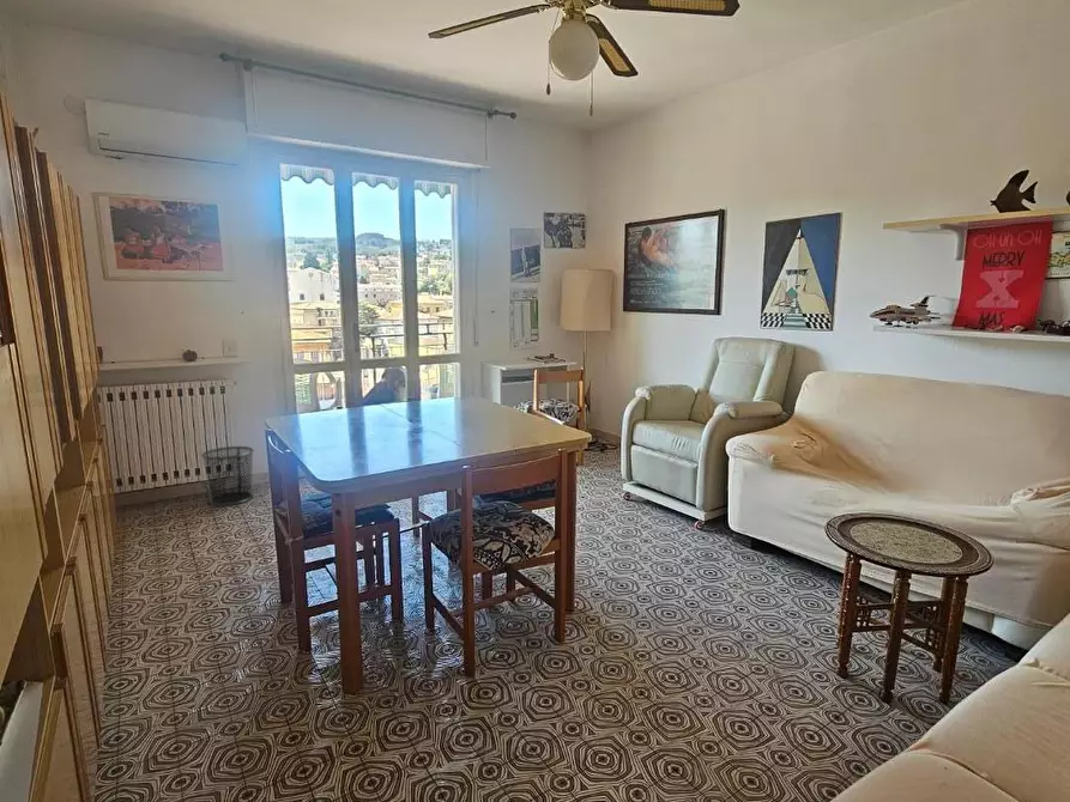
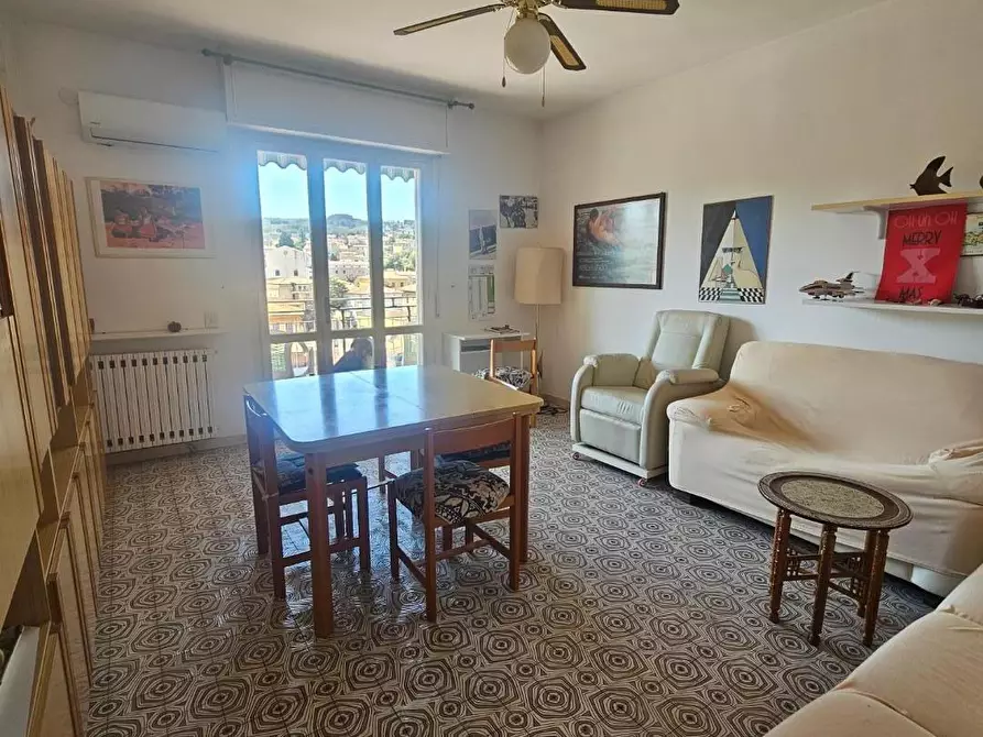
- waste bin (229, 475)
